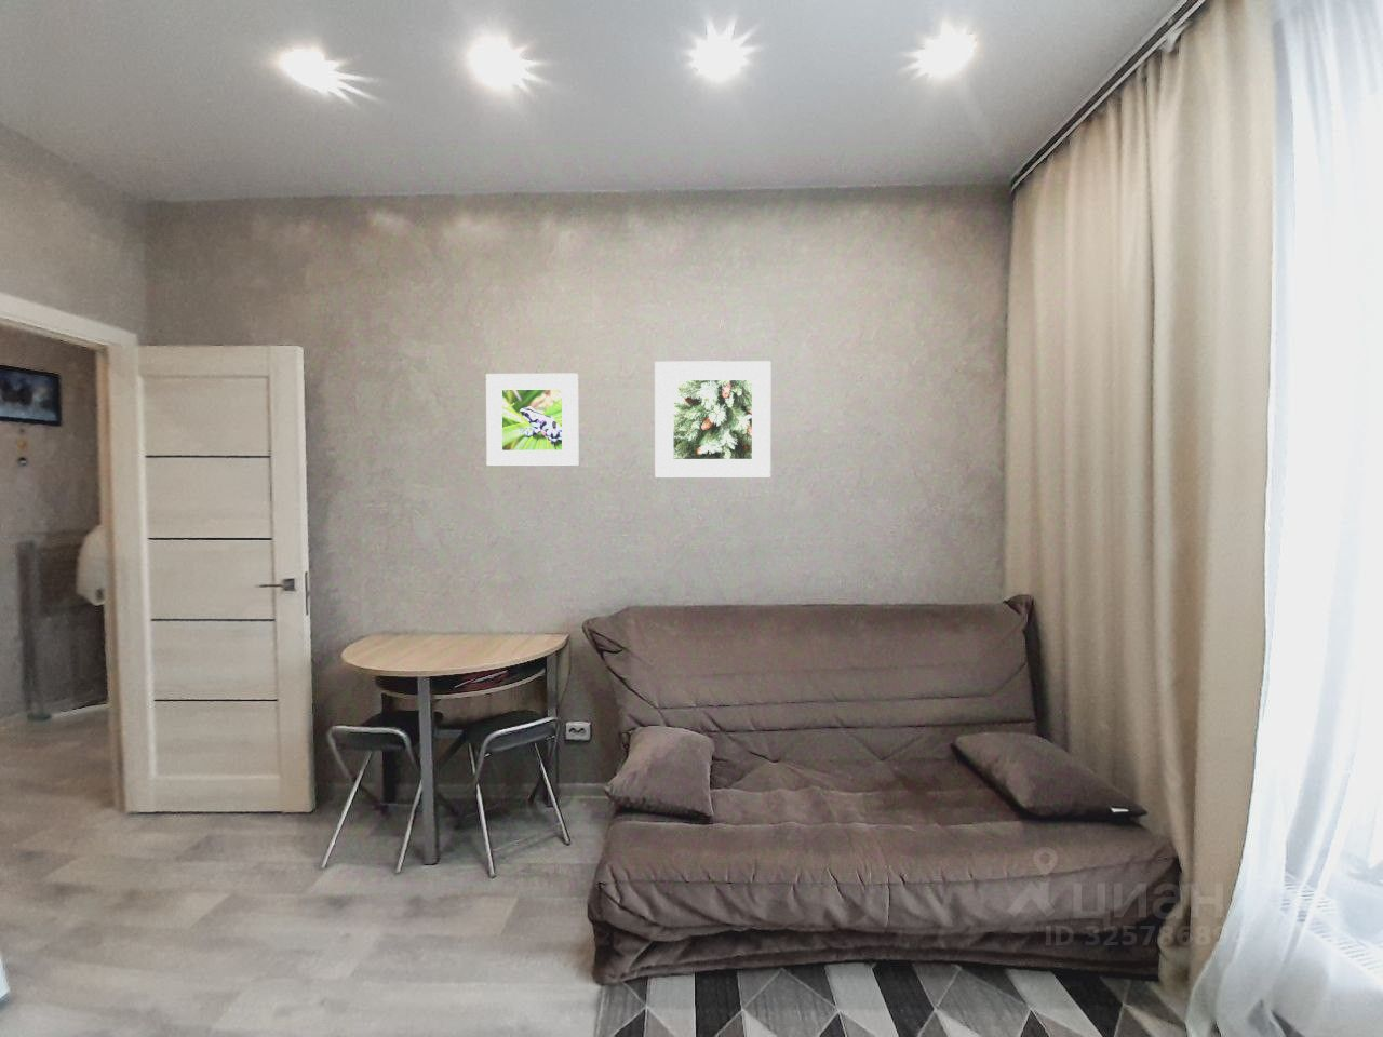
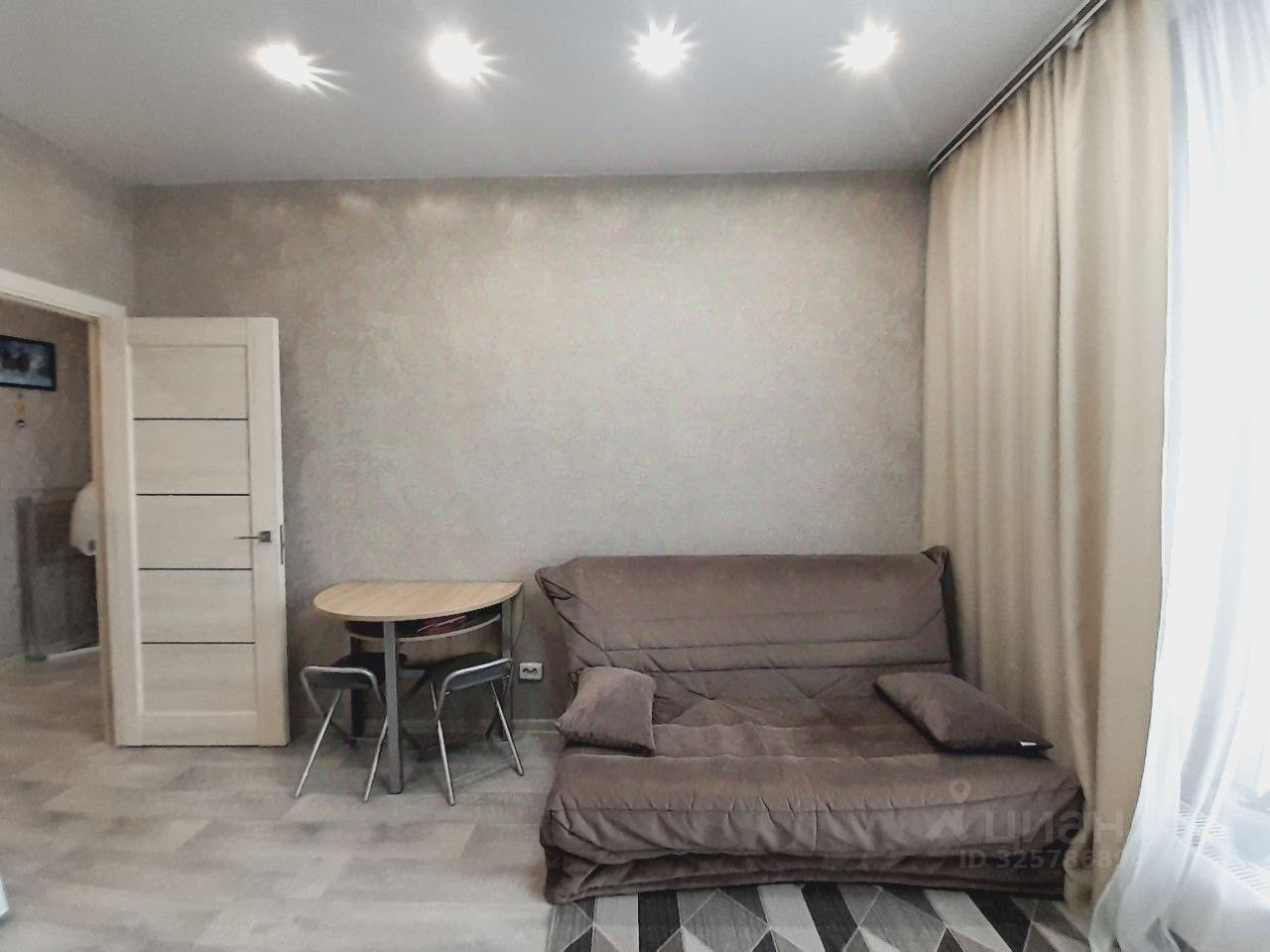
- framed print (712, 419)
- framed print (531, 419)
